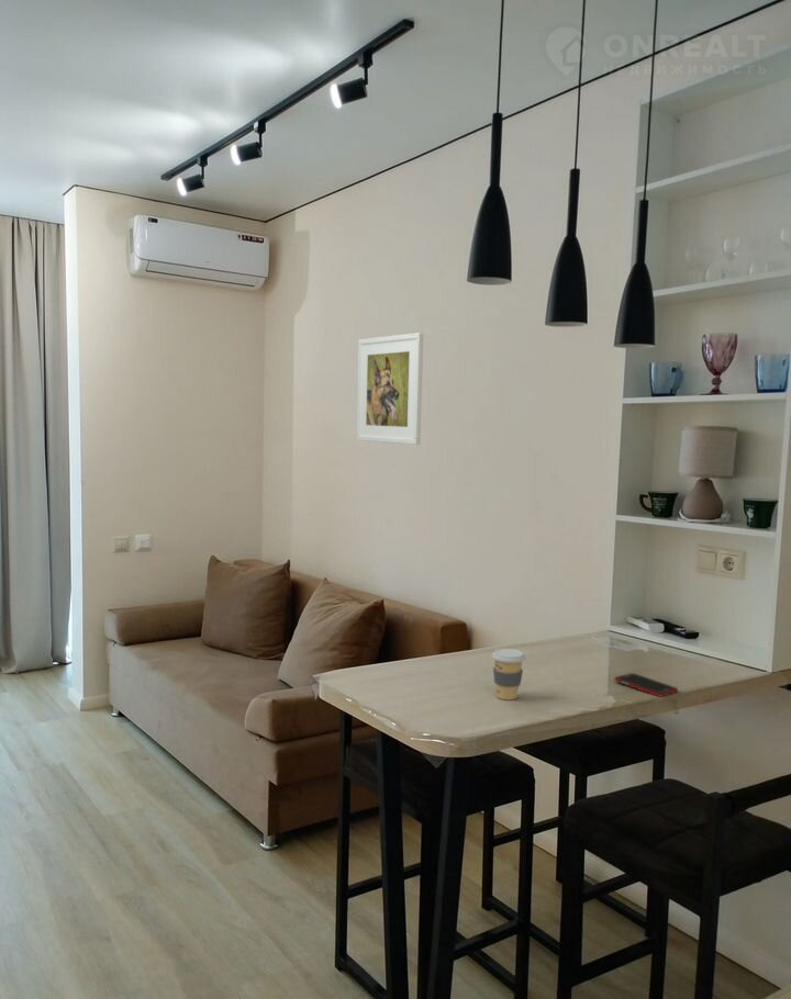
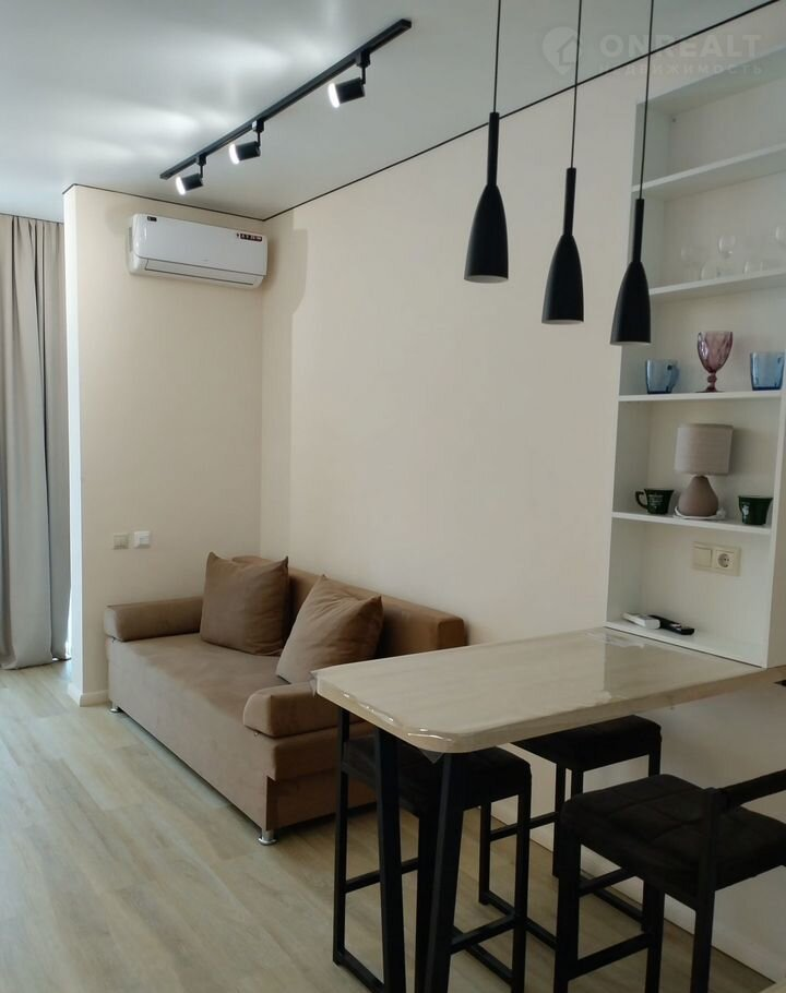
- cell phone (645, 684)
- coffee cup (508, 674)
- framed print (388, 390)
